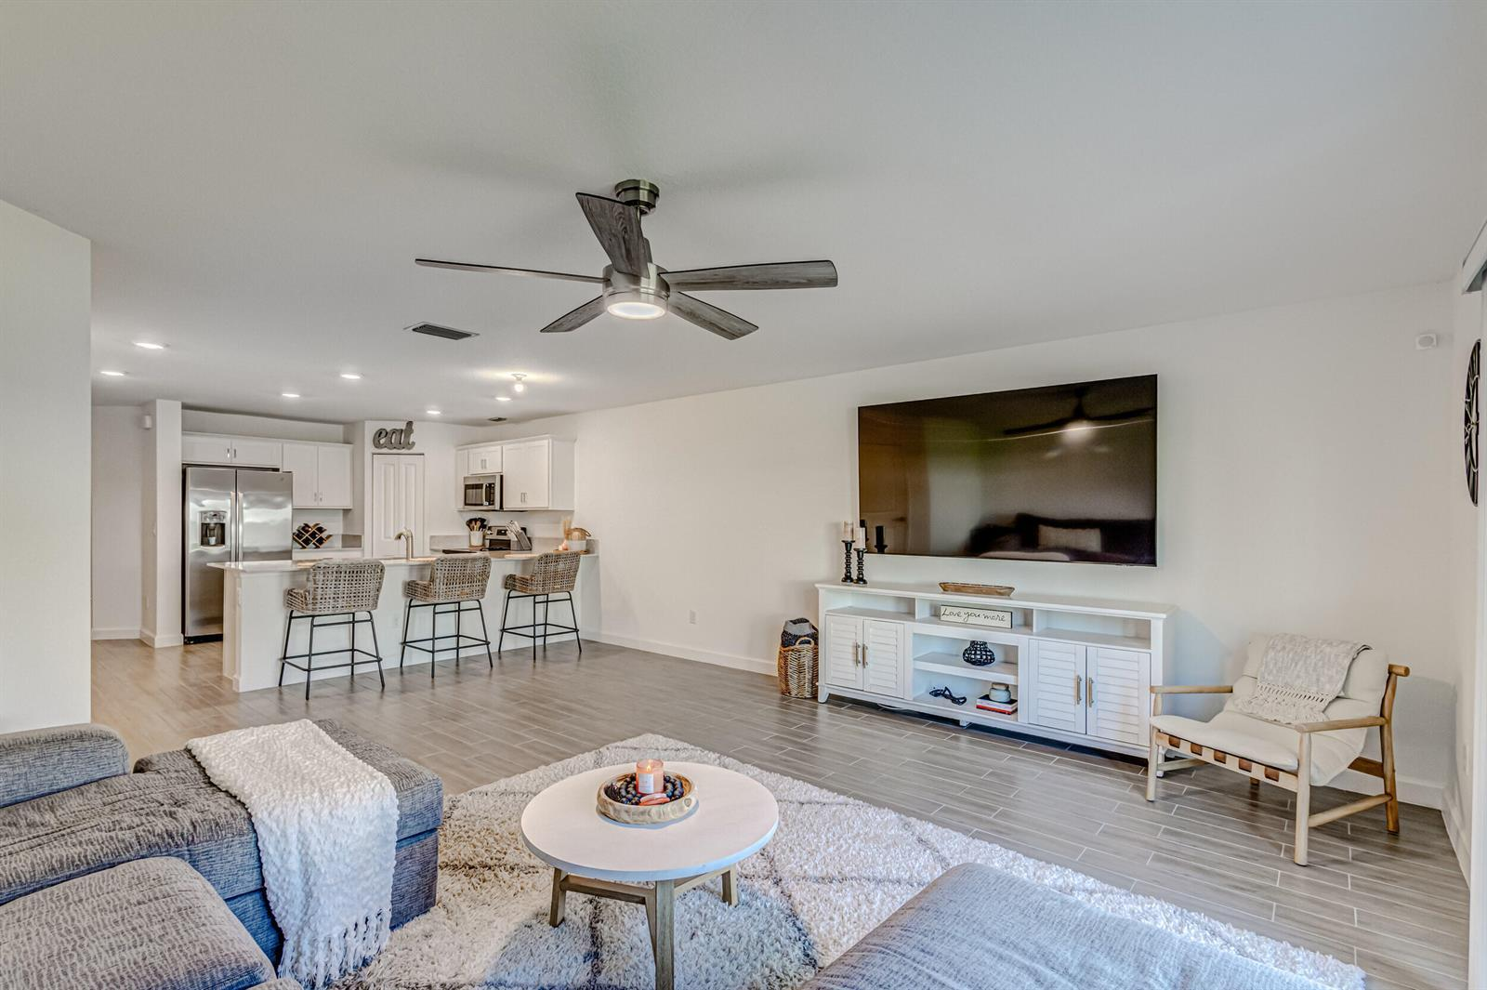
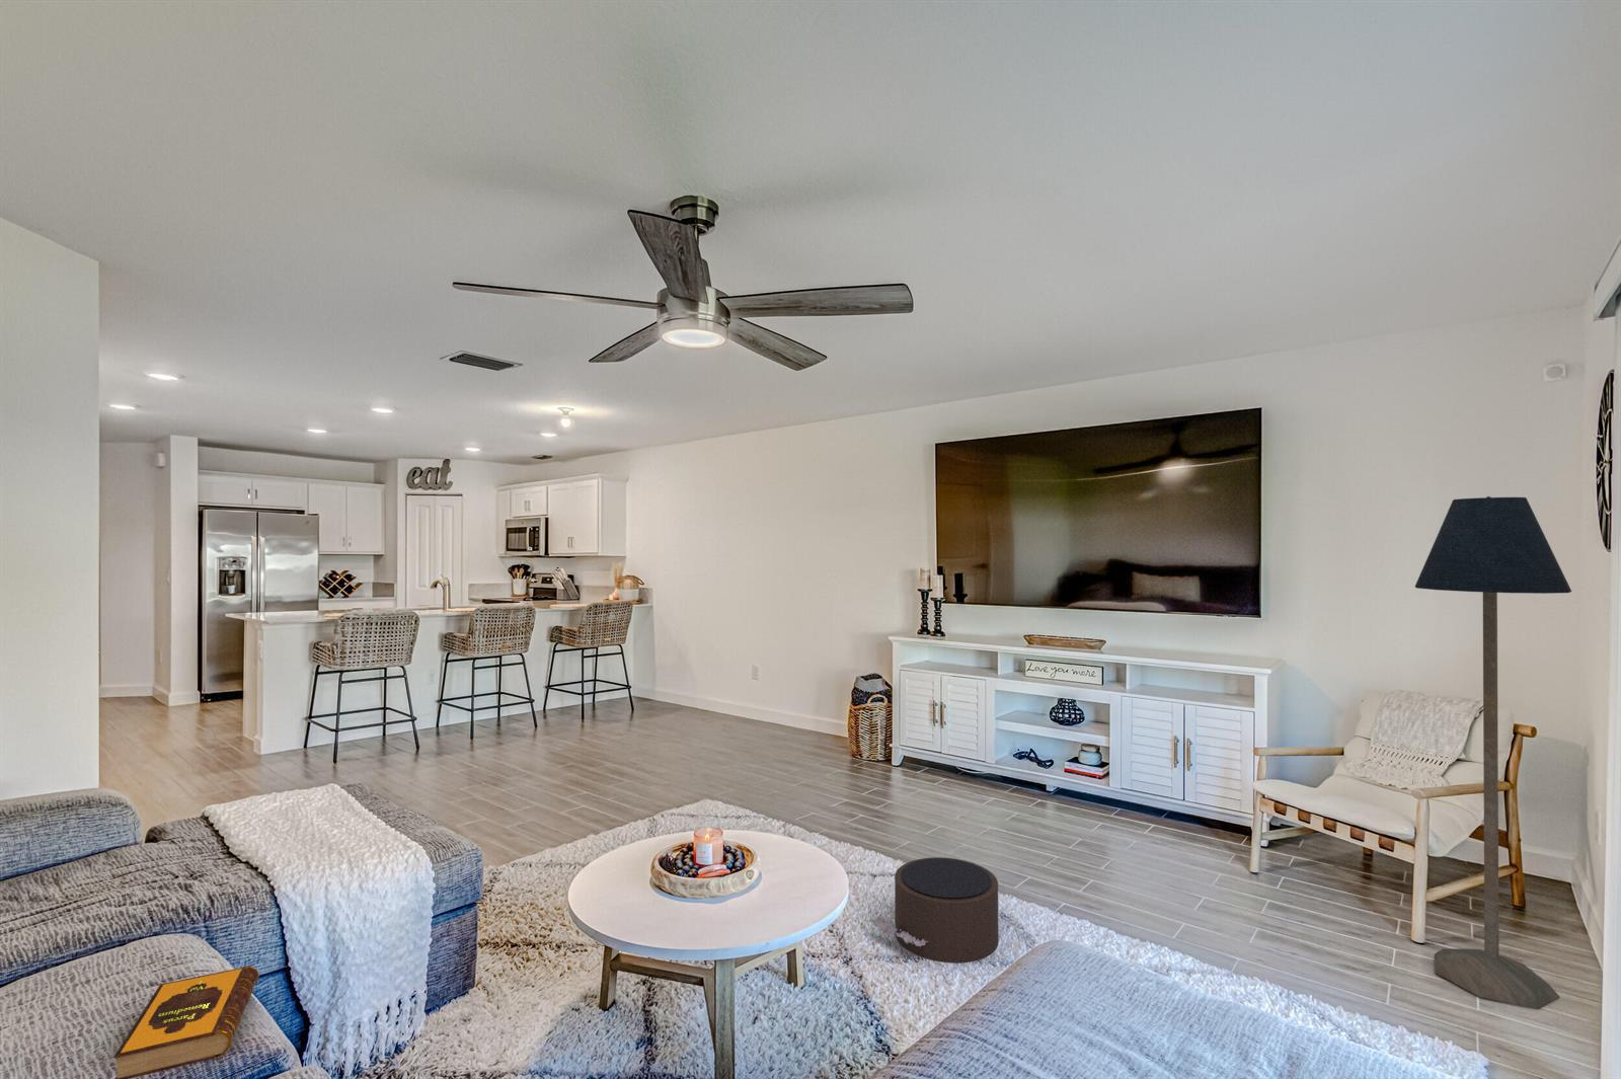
+ hardback book (194, 1018)
+ floor lamp (1490, 737)
+ pouf (941, 903)
